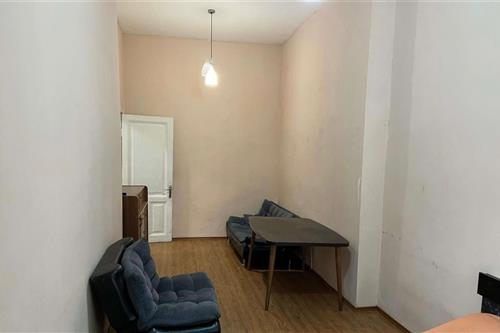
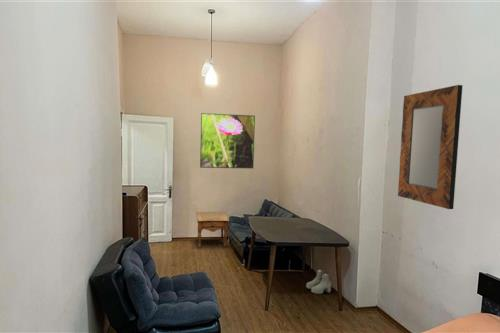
+ boots (318, 280)
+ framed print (227, 141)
+ home mirror (426, 147)
+ side table (211, 229)
